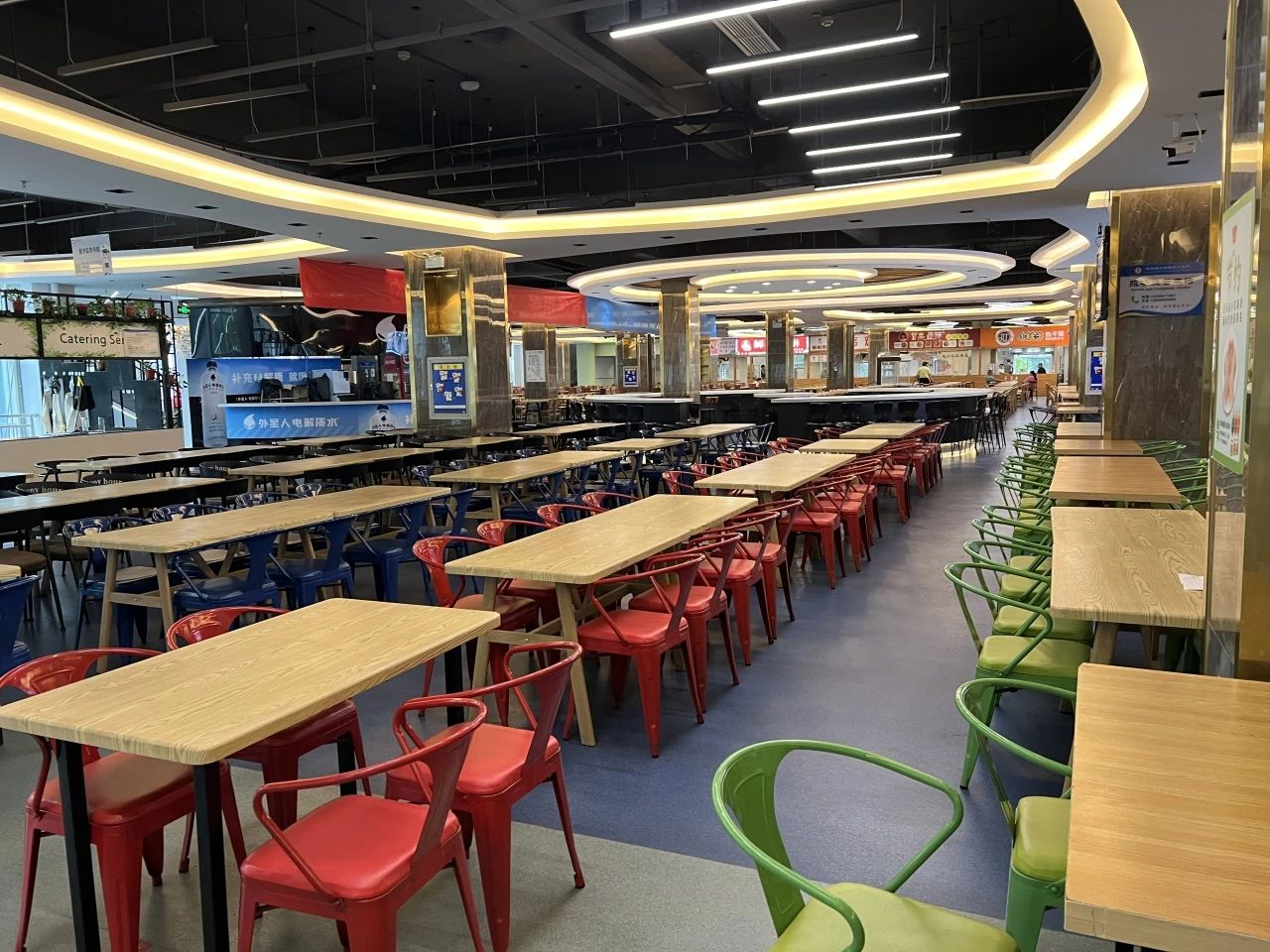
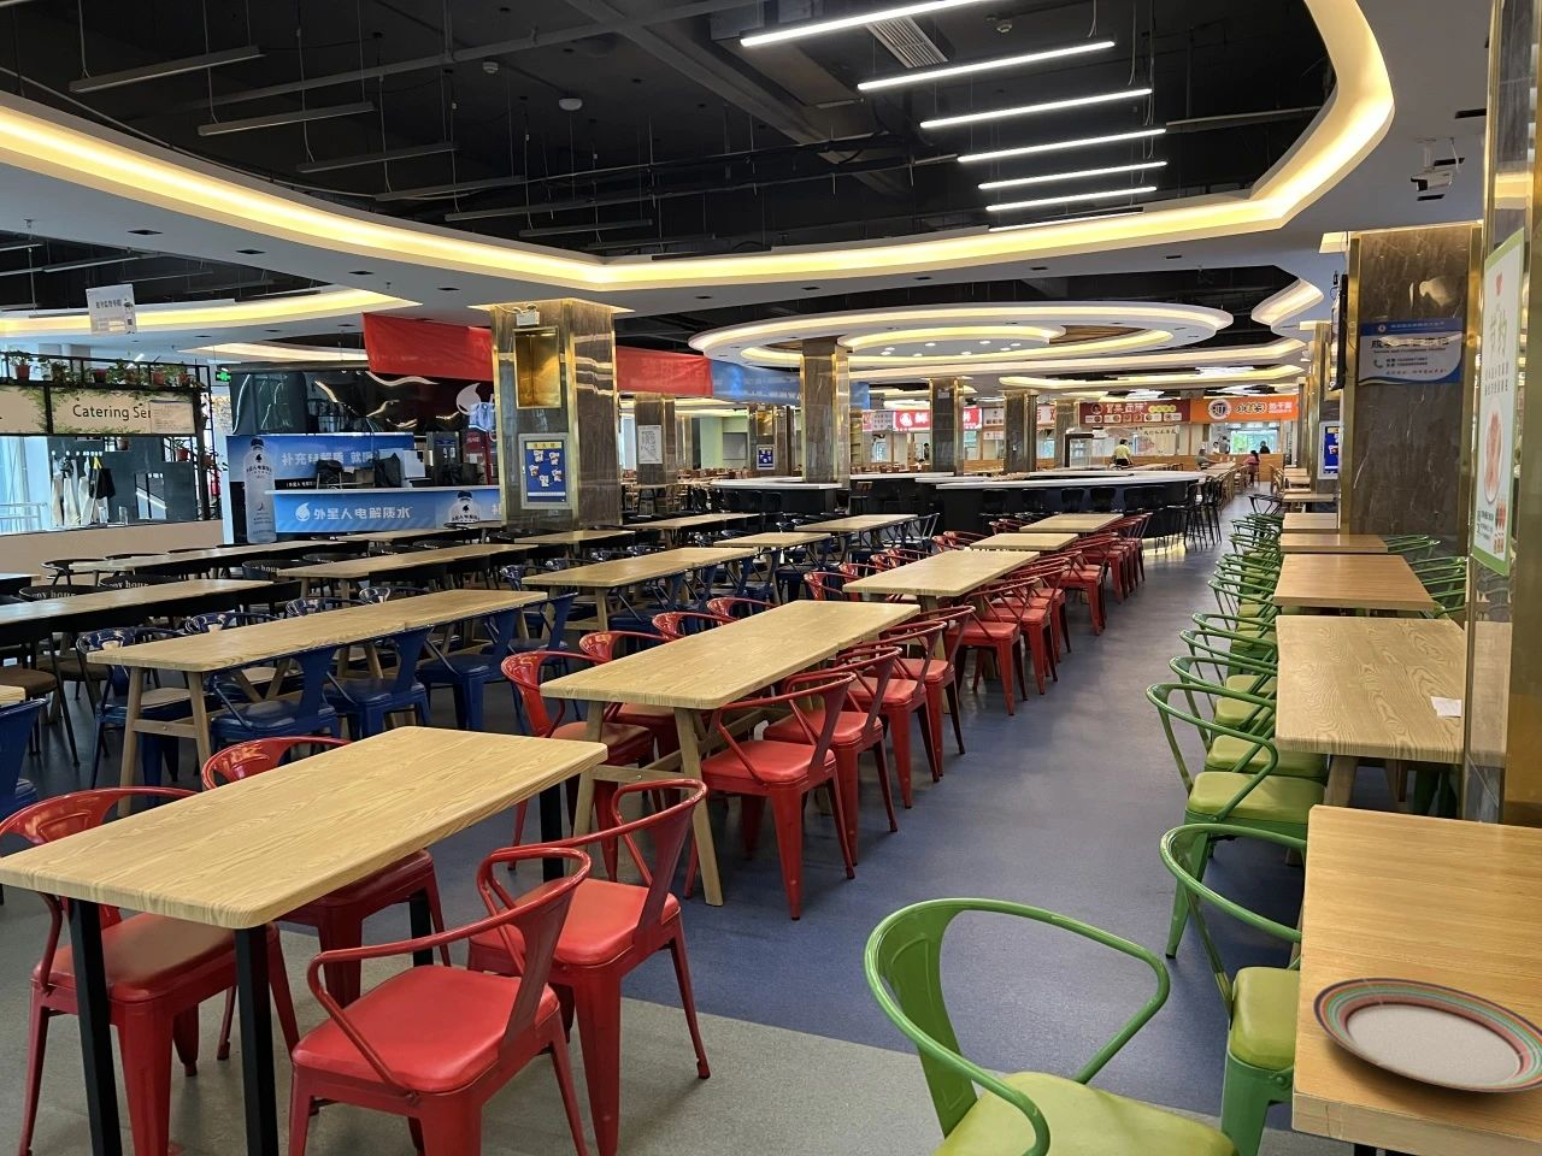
+ plate (1430, 1037)
